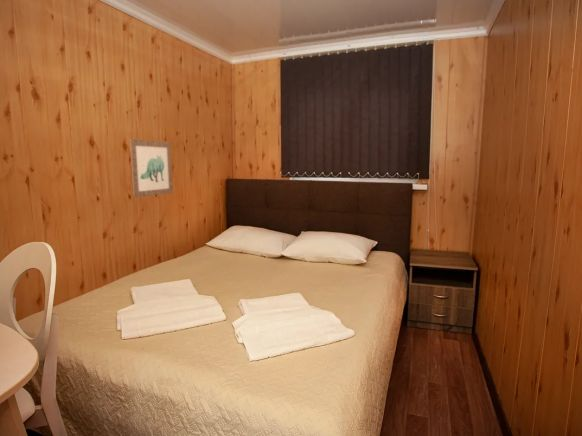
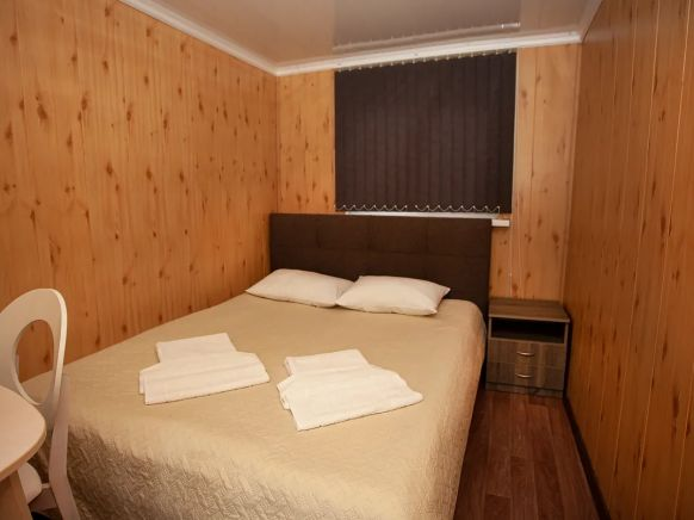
- wall art (152, 168)
